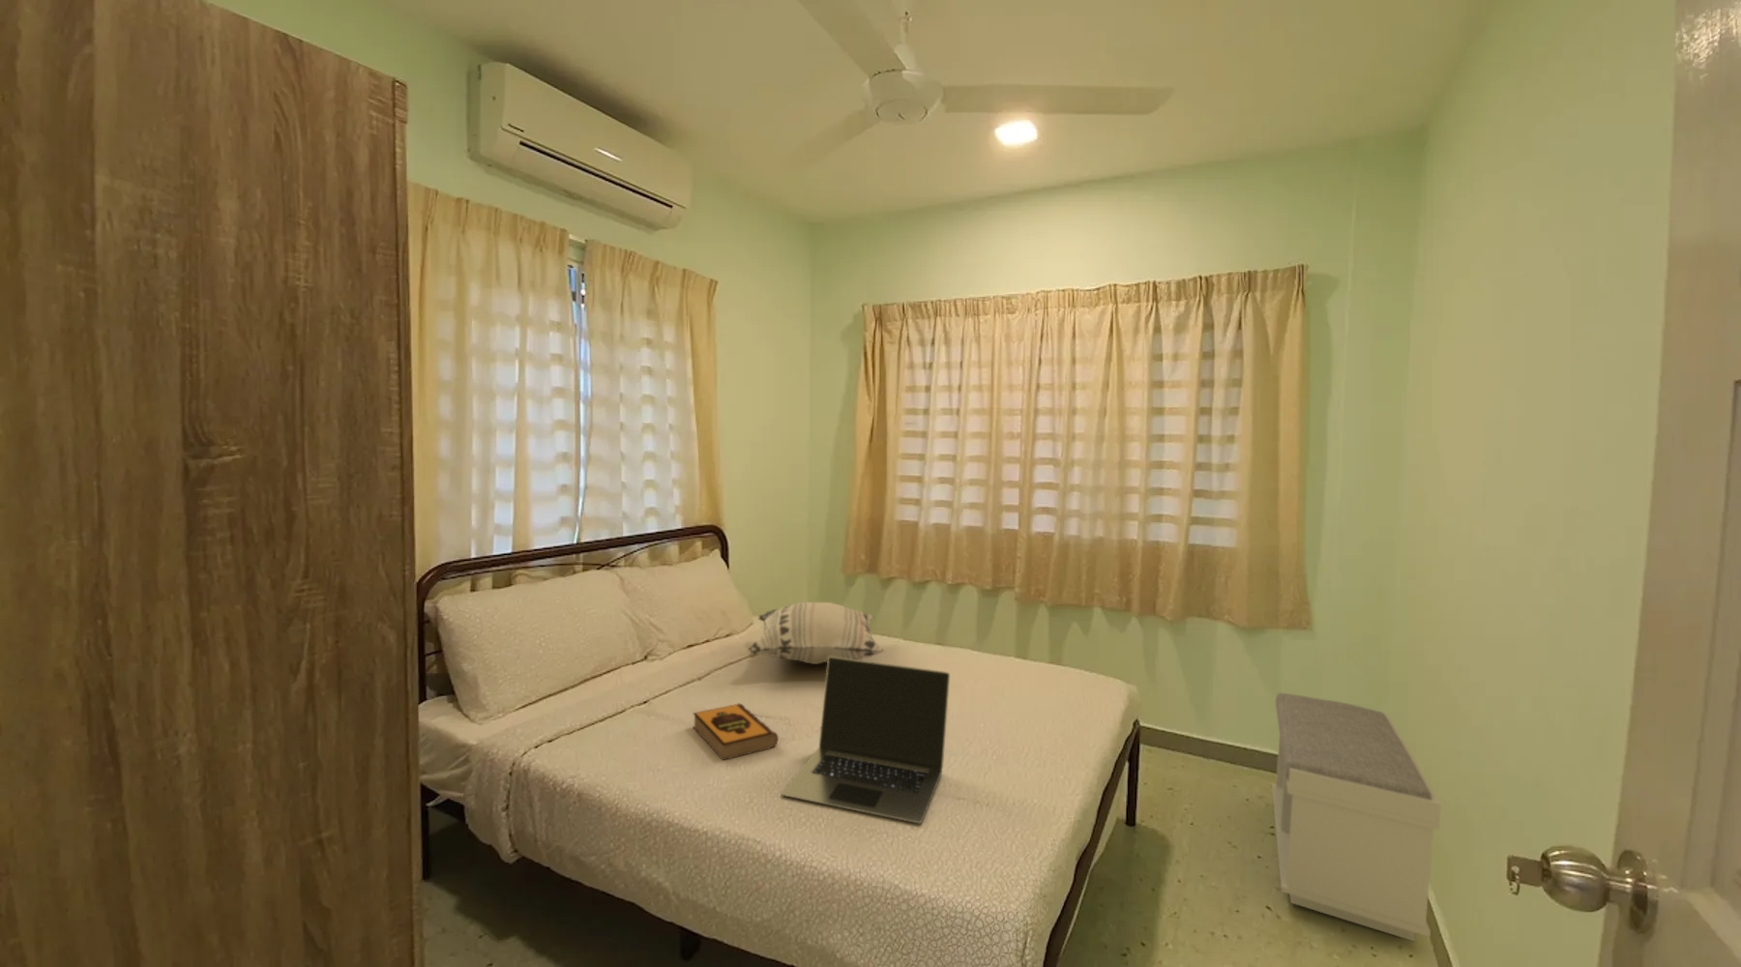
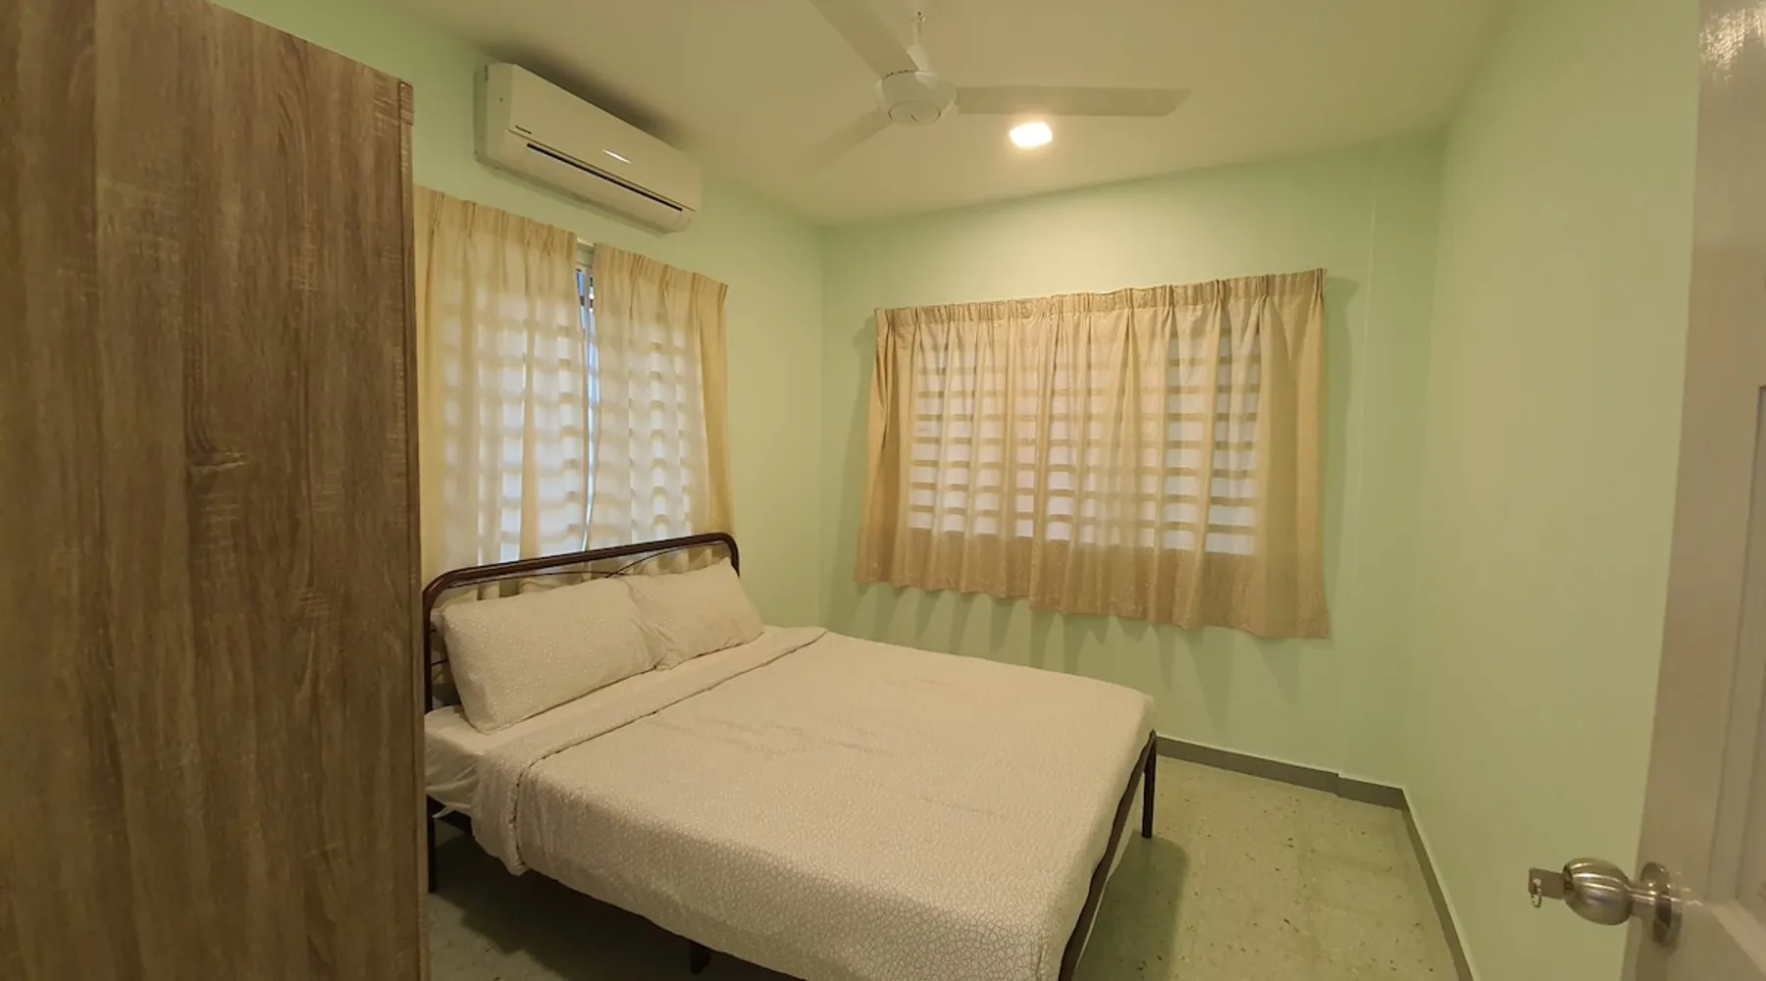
- laptop (869, 730)
- decorative pillow (817, 630)
- bench (1337, 797)
- hardback book (734, 729)
